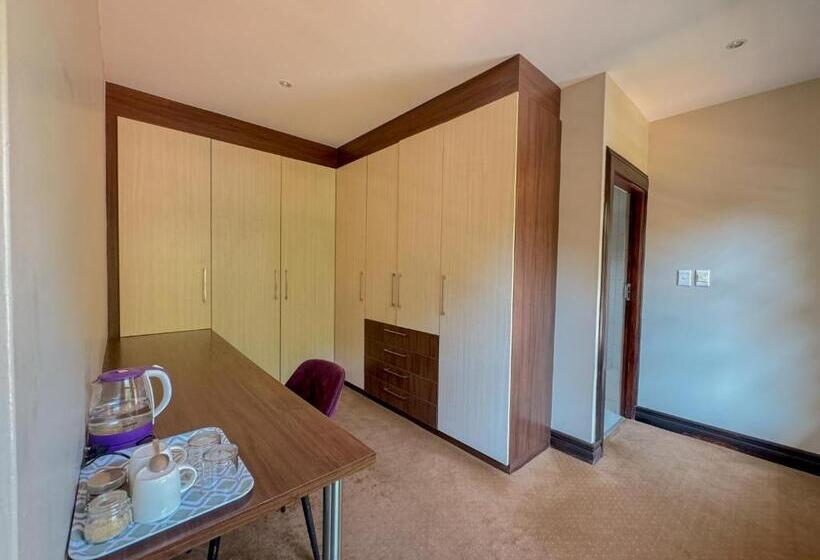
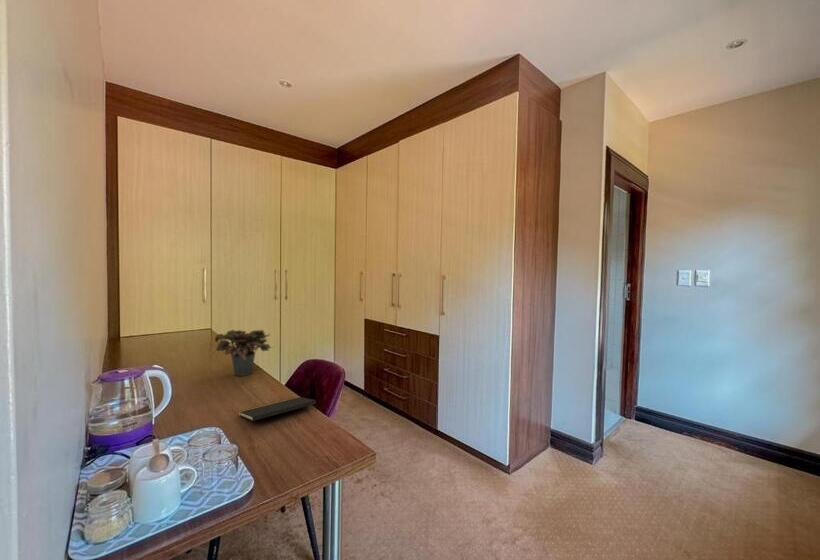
+ notepad (277, 407)
+ potted plant (244, 351)
